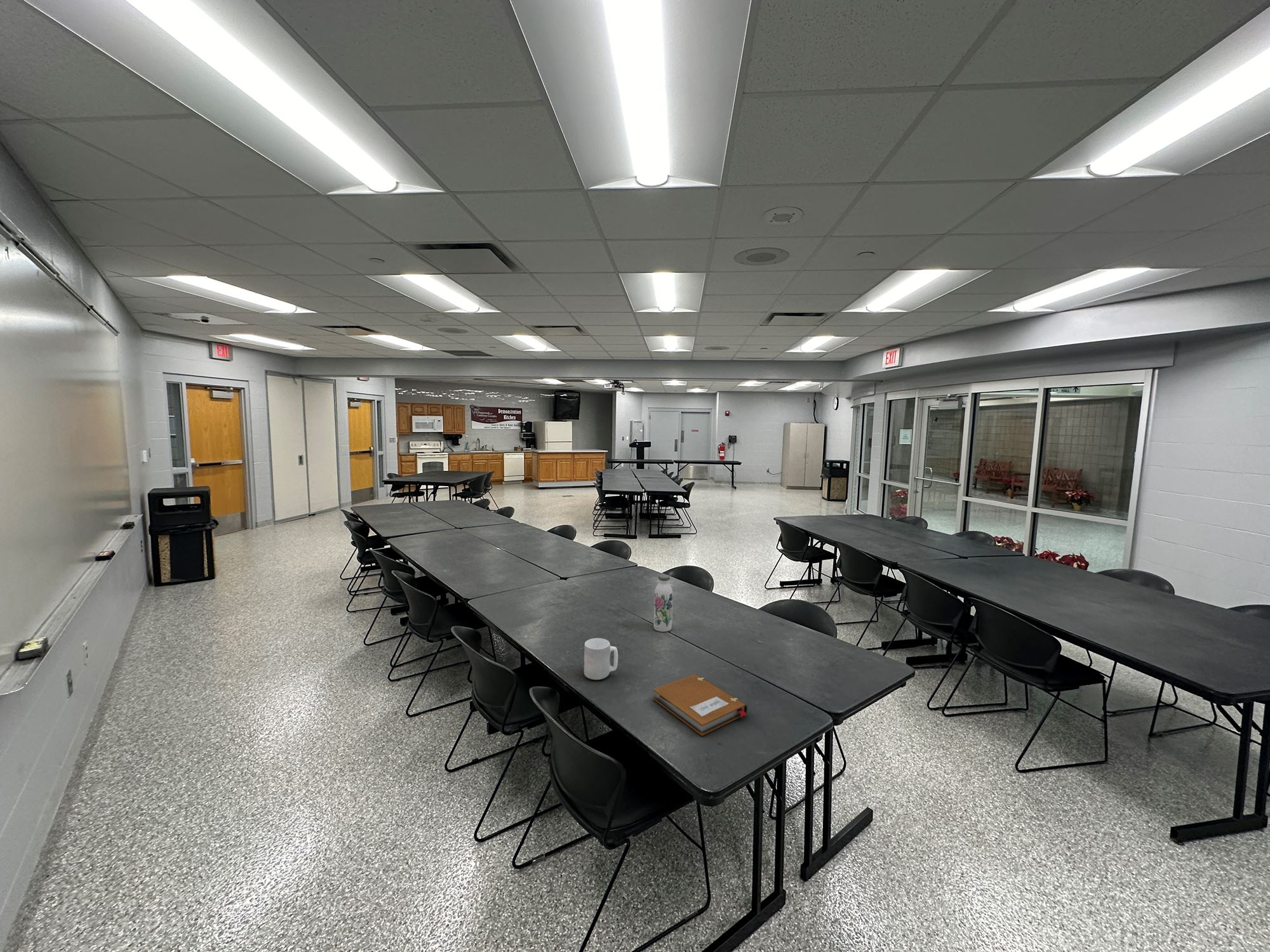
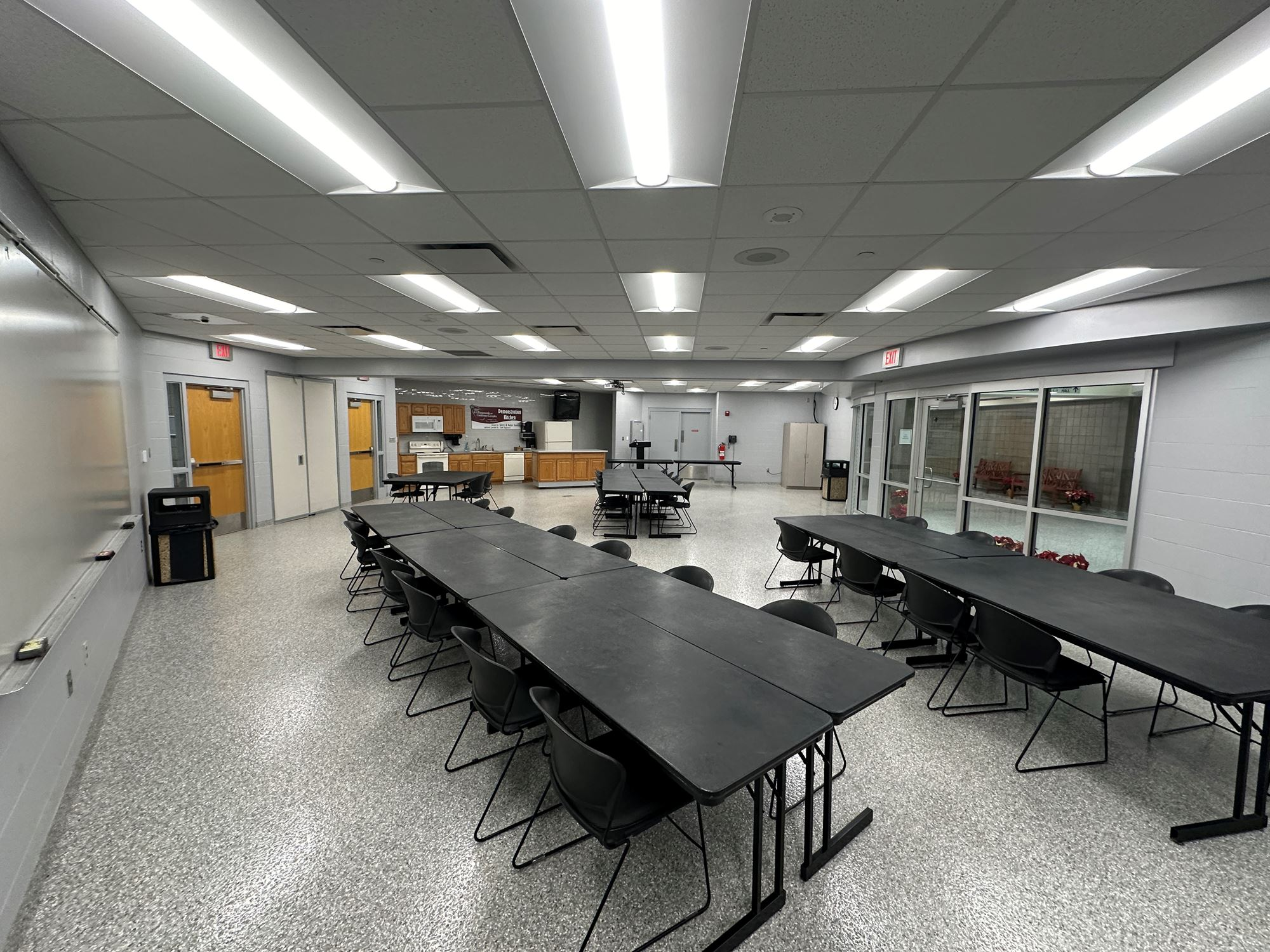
- mug (599, 658)
- notebook (700, 702)
- water bottle (663, 602)
